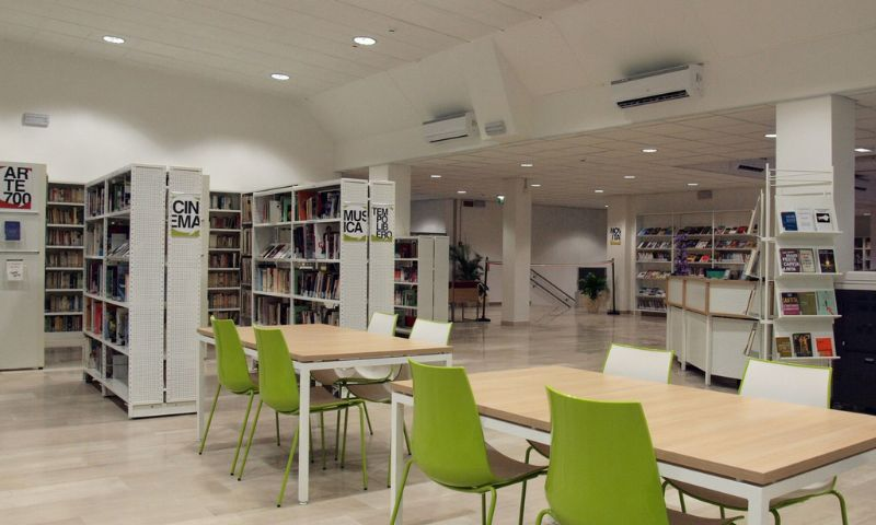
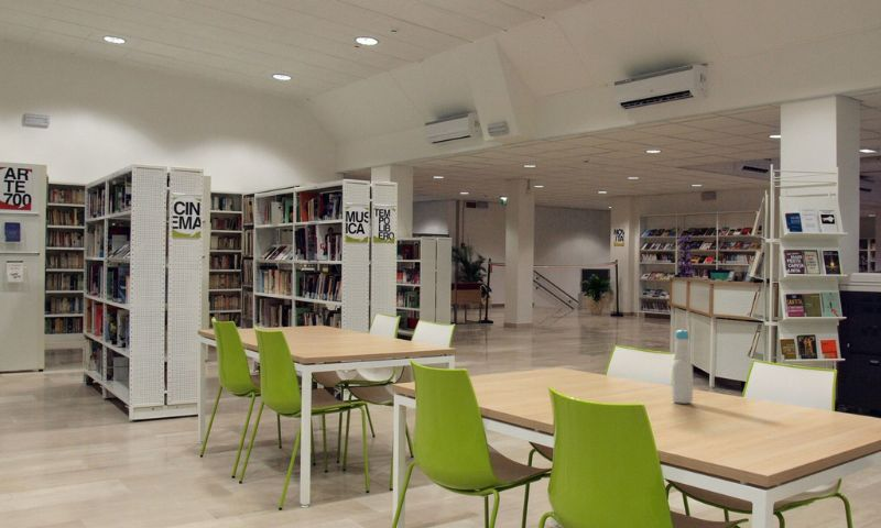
+ bottle (682, 365)
